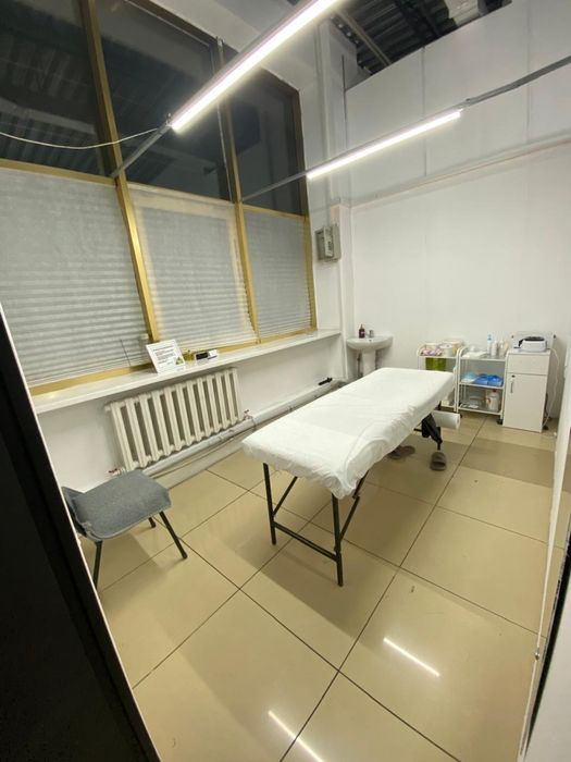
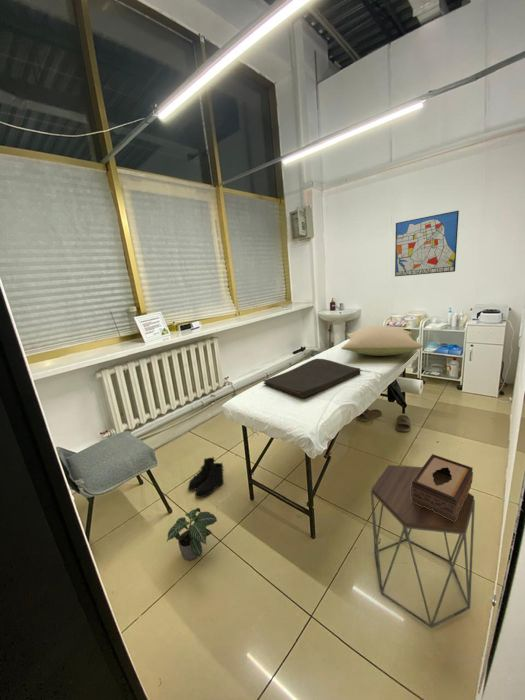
+ hand towel (311, 375)
+ wall art (424, 246)
+ side table (414, 542)
+ tissue box (442, 483)
+ pillow (378, 340)
+ boots (205, 474)
+ potted plant (193, 535)
